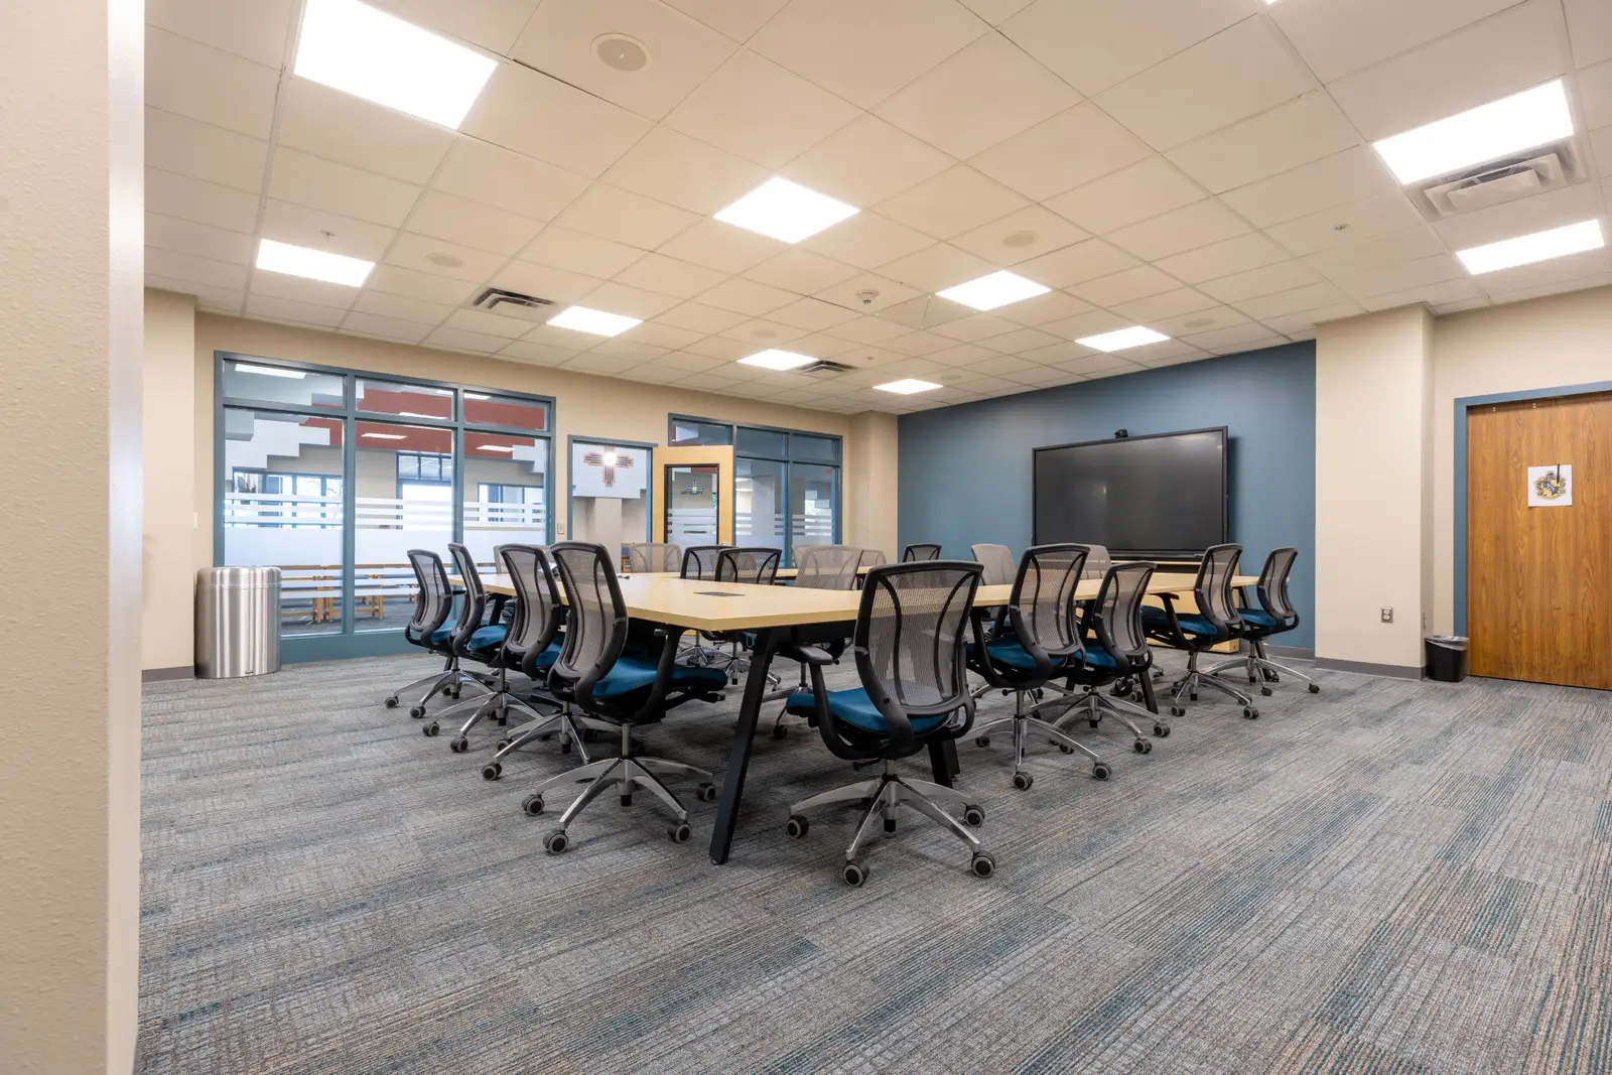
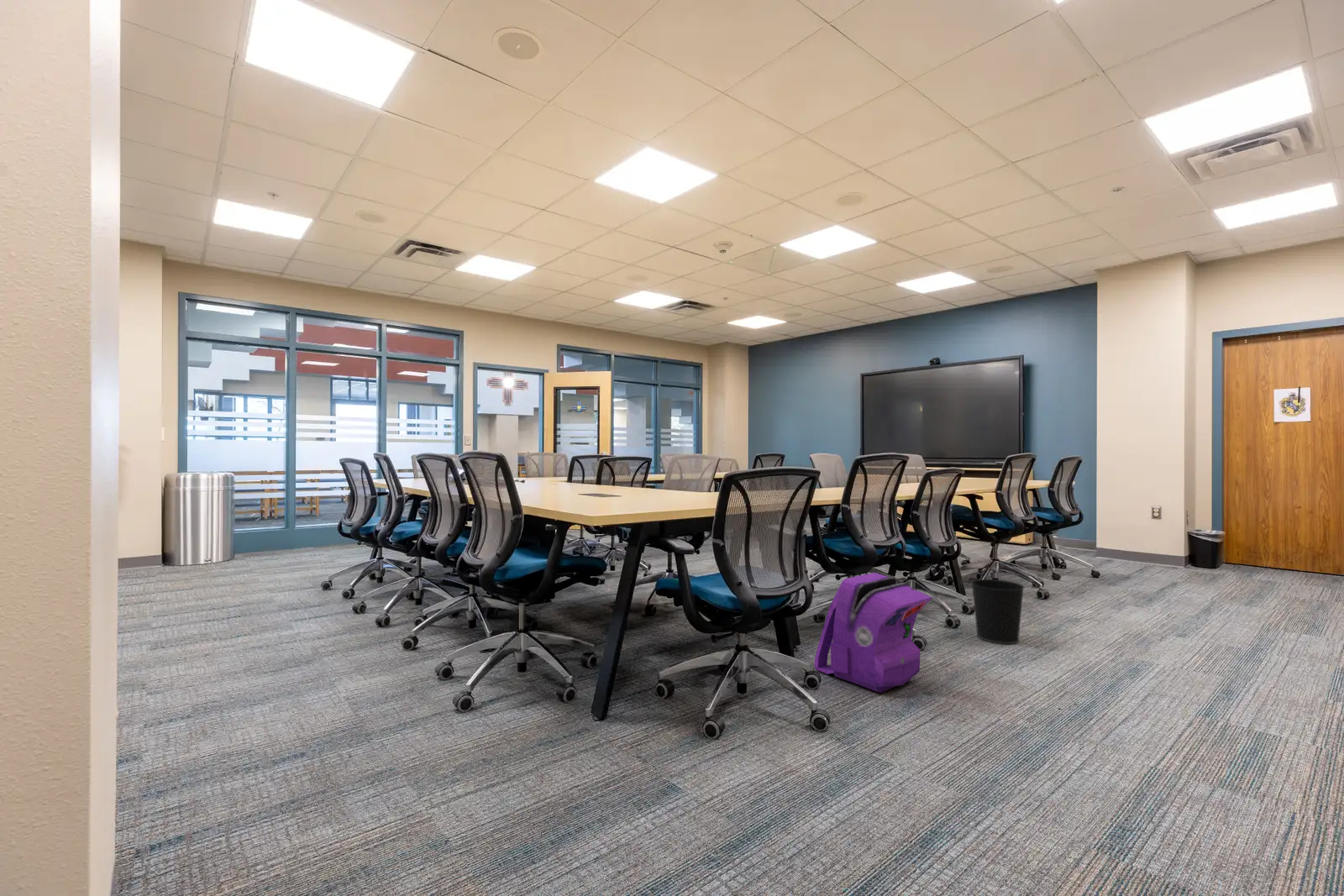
+ backpack (872, 627)
+ wastebasket (997, 611)
